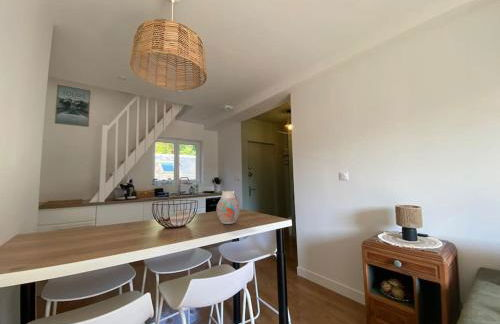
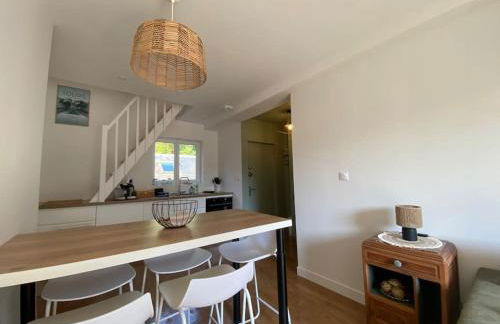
- vase (228, 207)
